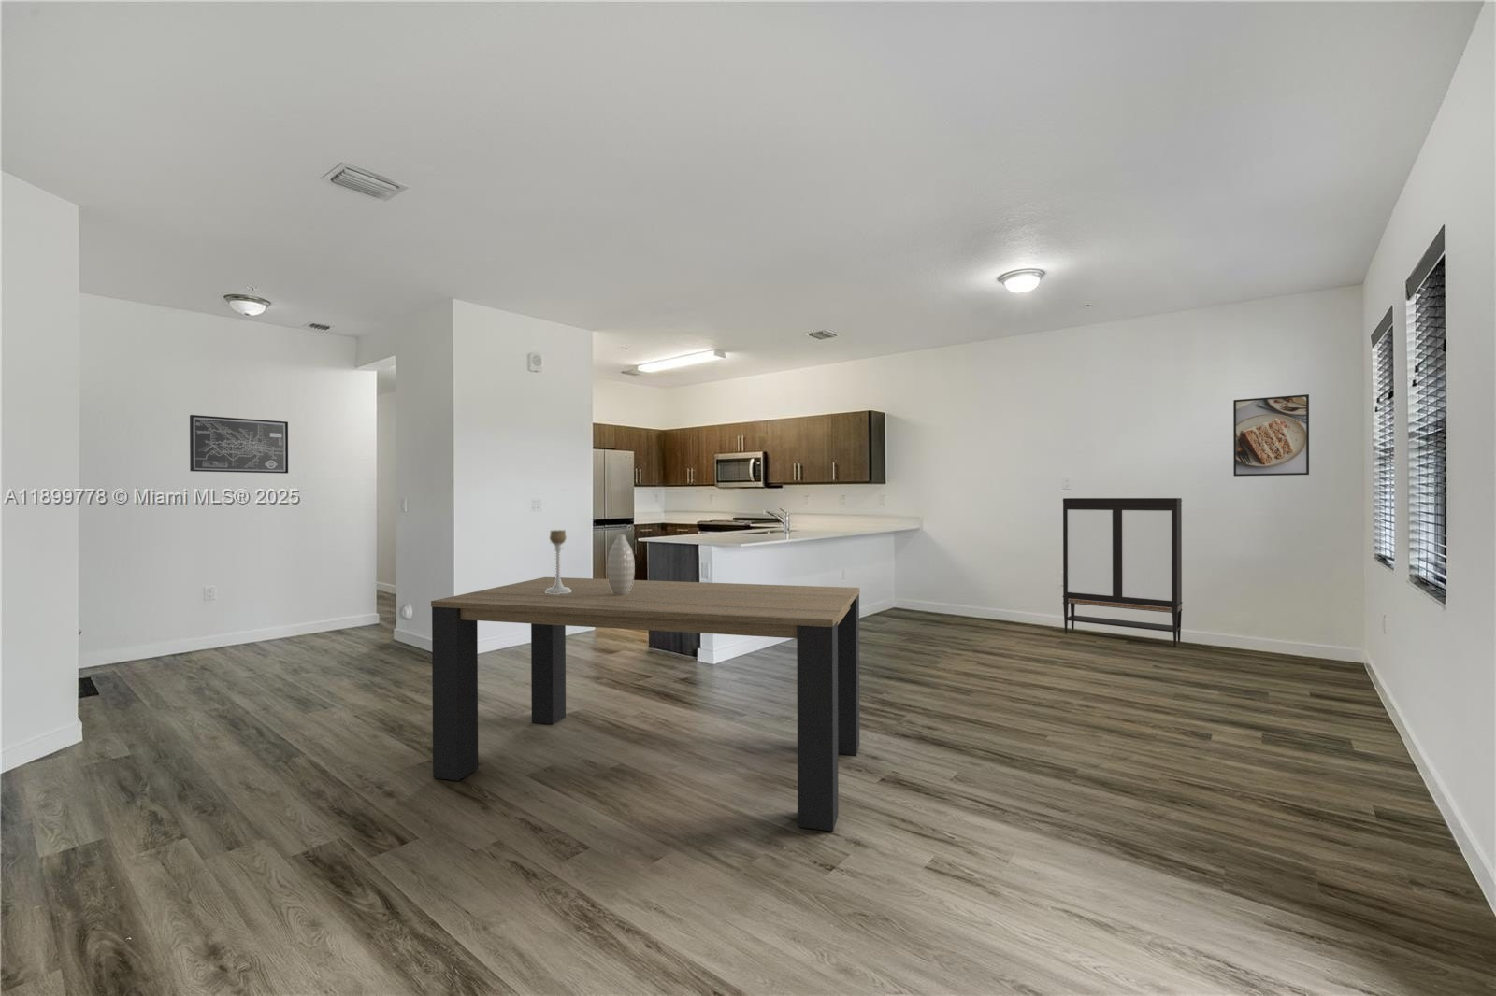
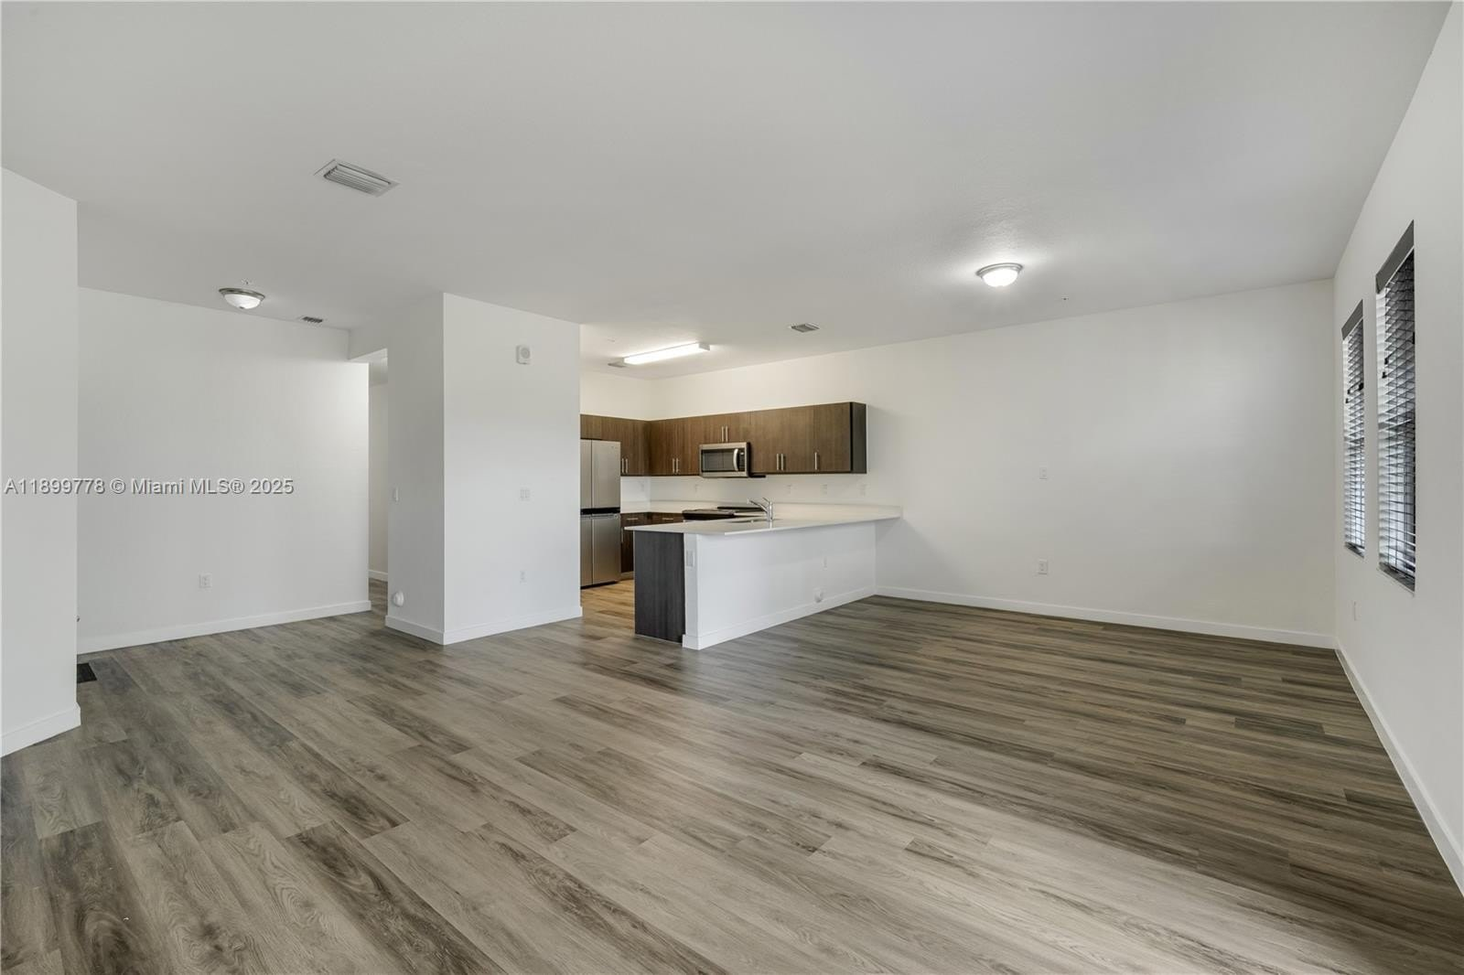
- wall art (240, 445)
- vase (621, 565)
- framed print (1270, 437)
- candle holder (557, 560)
- storage cabinet (1120, 568)
- dining table (666, 630)
